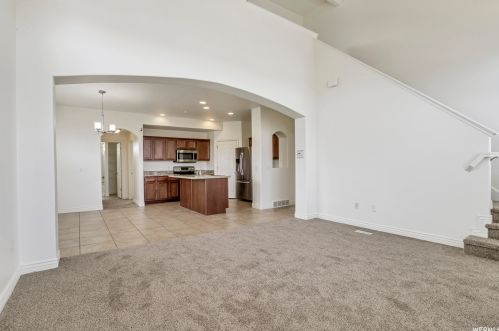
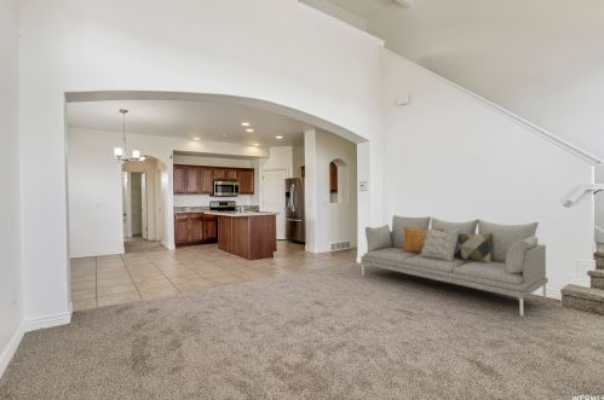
+ sofa (441, 251)
